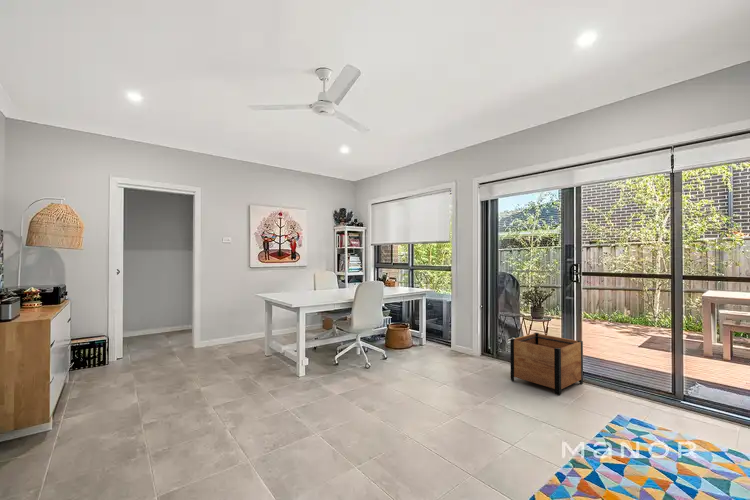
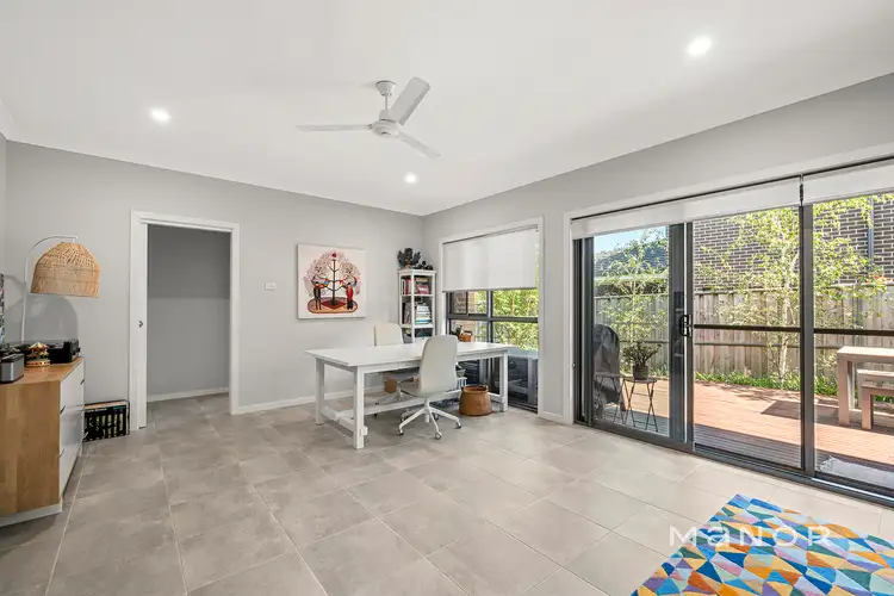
- planter (546, 361)
